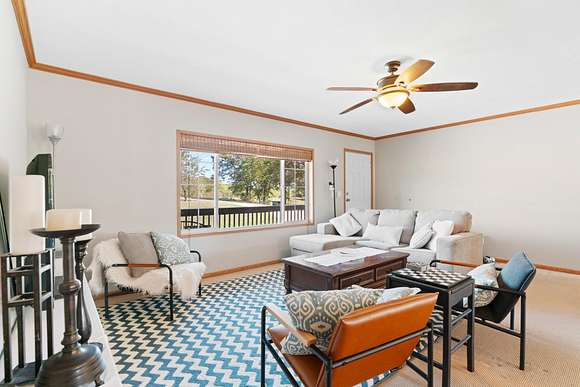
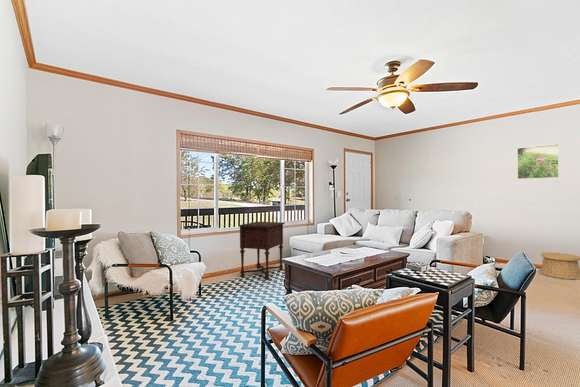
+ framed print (537, 162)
+ basket (560, 265)
+ side table (262, 248)
